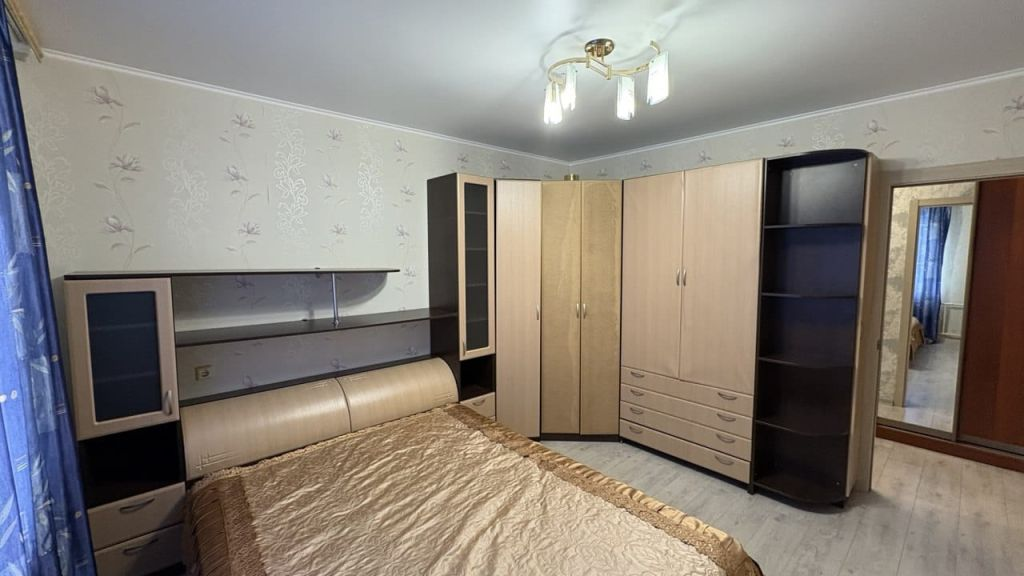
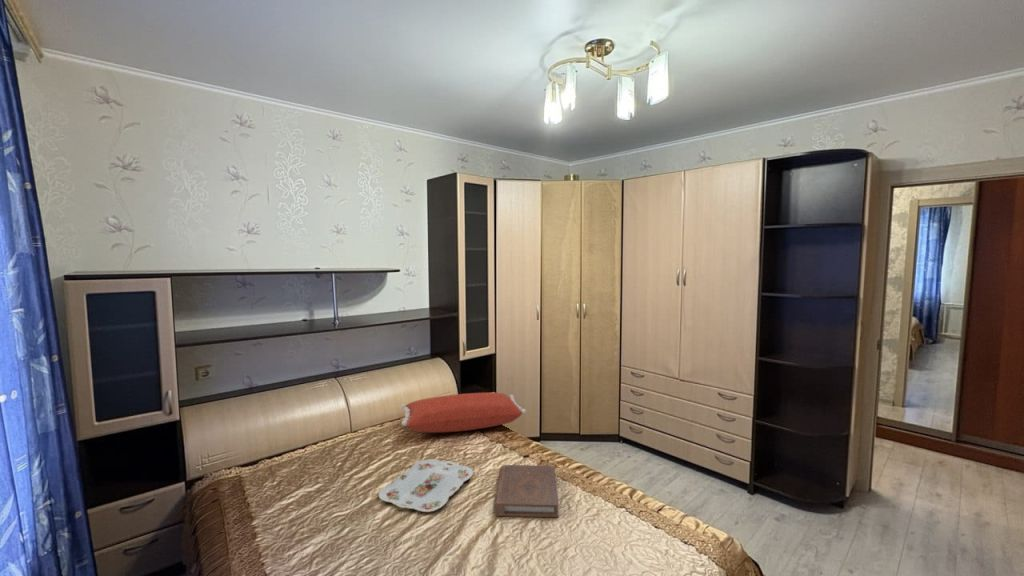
+ pillow (462, 410)
+ serving tray (428, 483)
+ book (526, 488)
